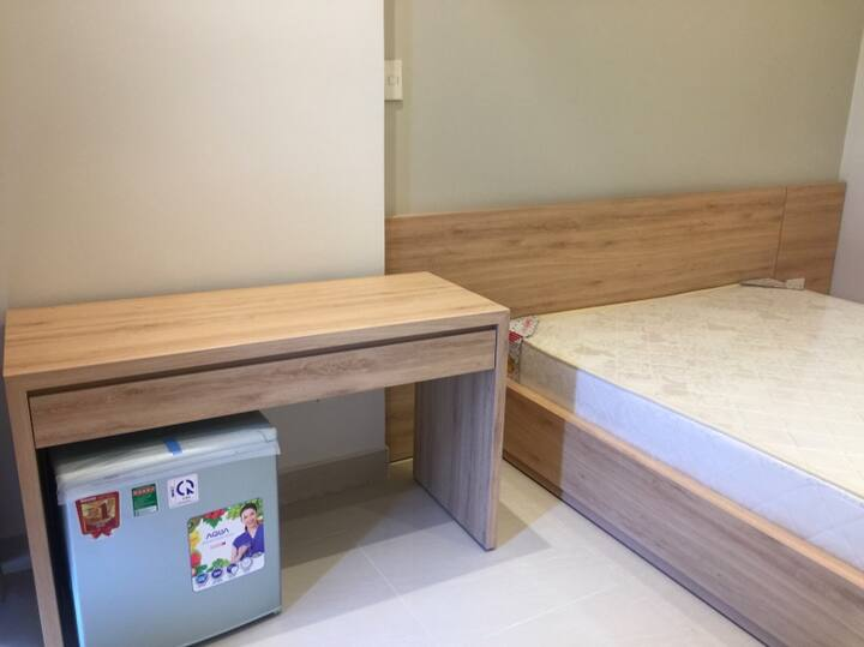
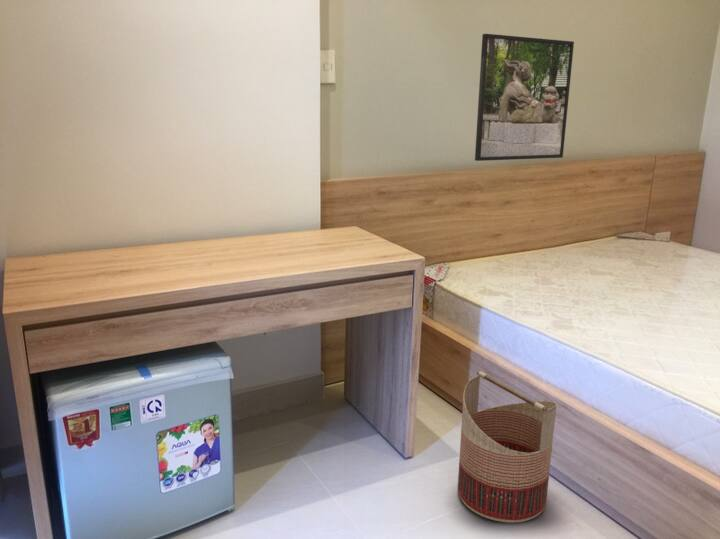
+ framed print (525, 99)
+ basket (505, 443)
